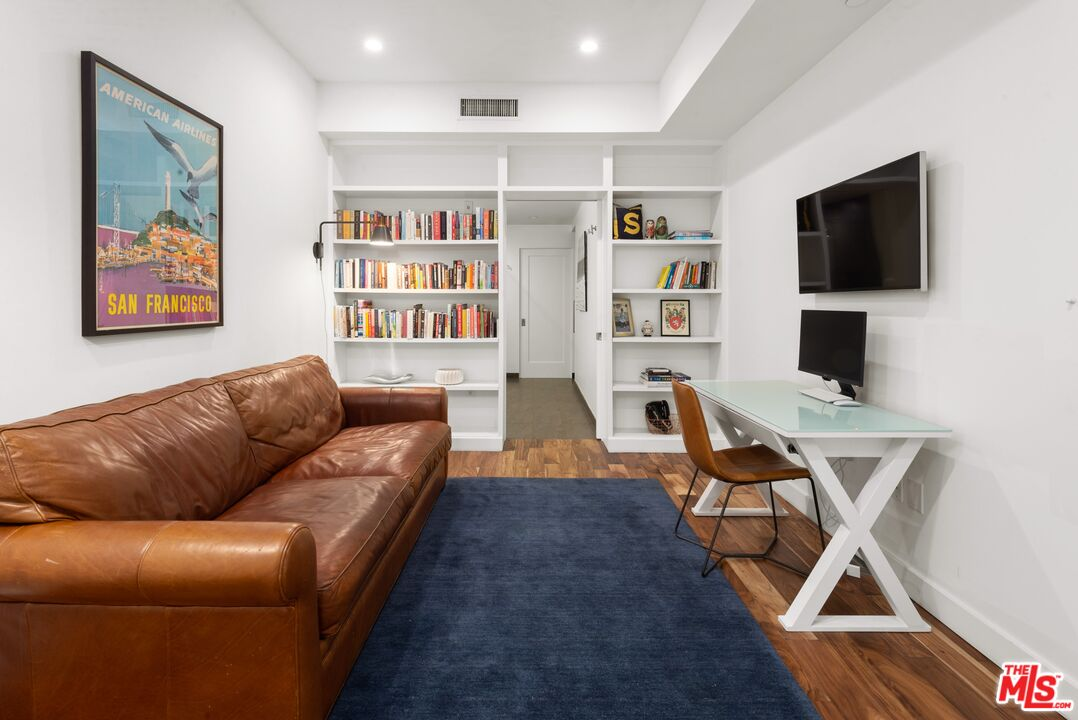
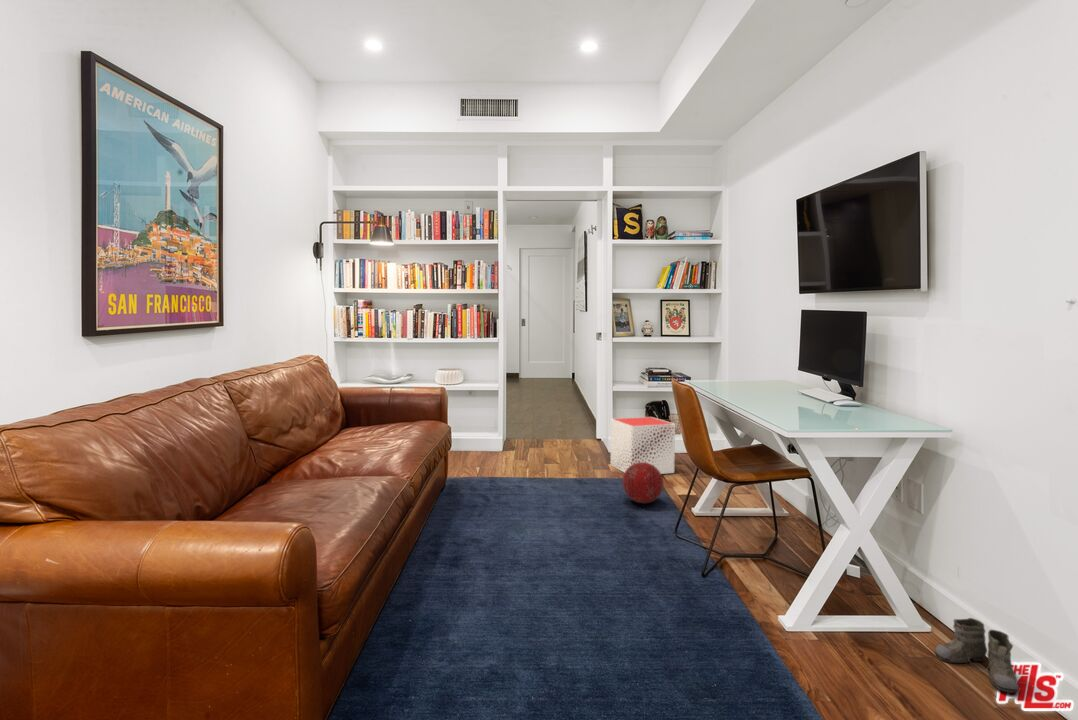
+ storage basket (641, 445)
+ boots (977, 648)
+ ball (642, 482)
